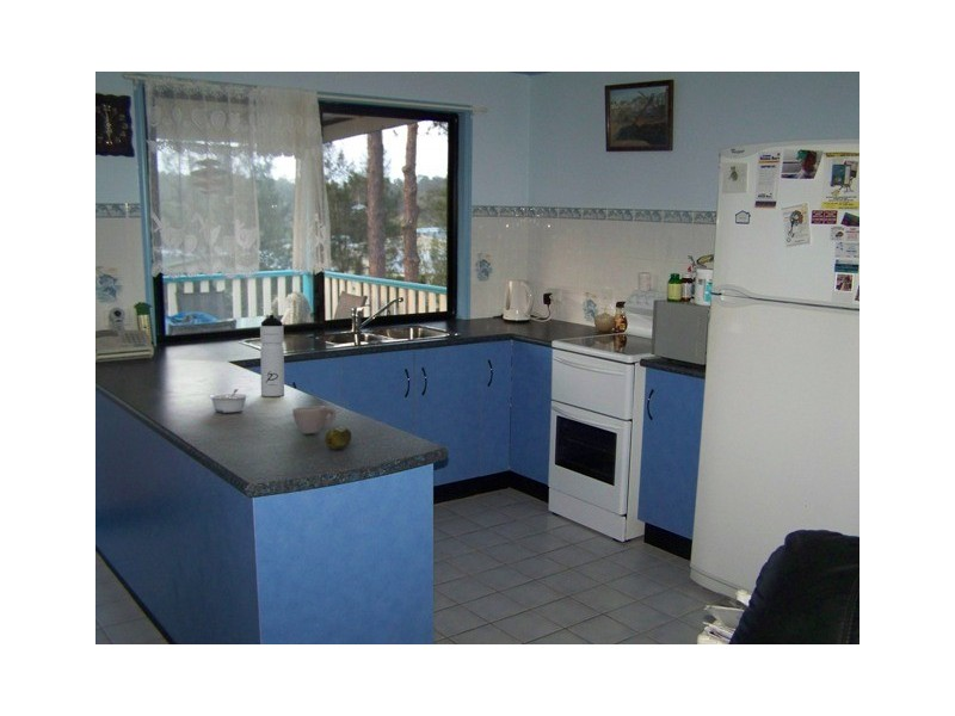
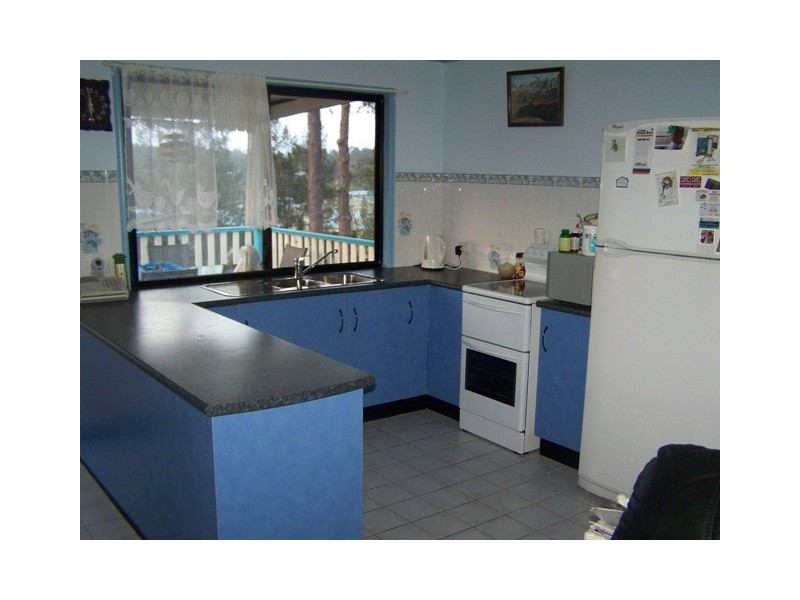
- water bottle (272, 354)
- fruit (338, 438)
- legume (228, 401)
- cup (314, 419)
